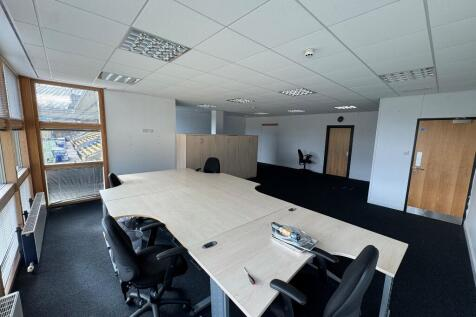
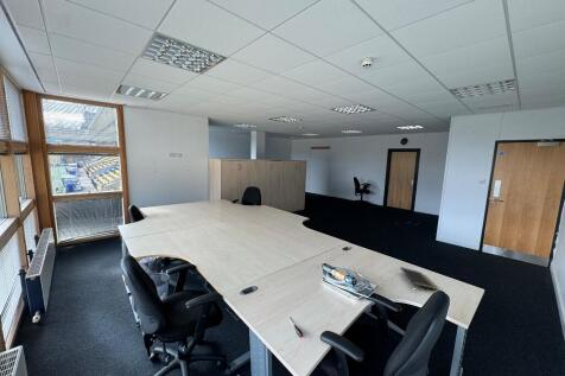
+ notepad (417, 278)
